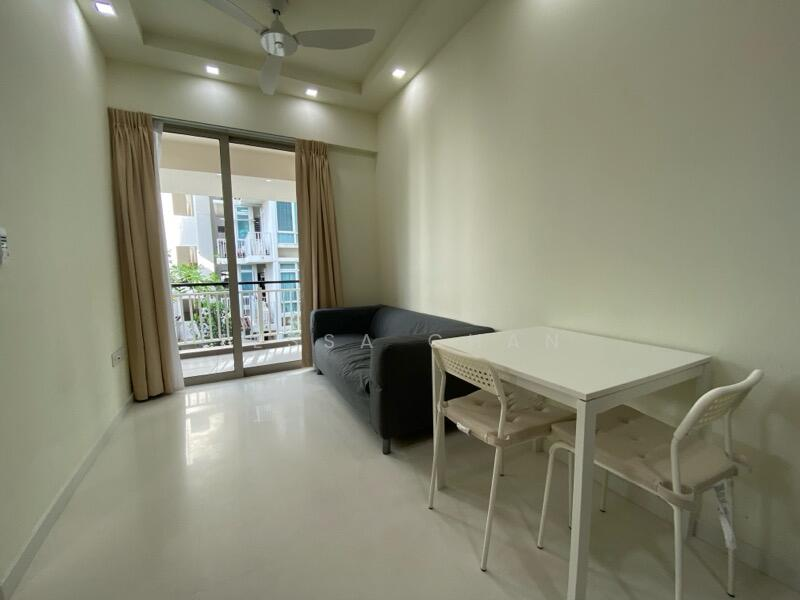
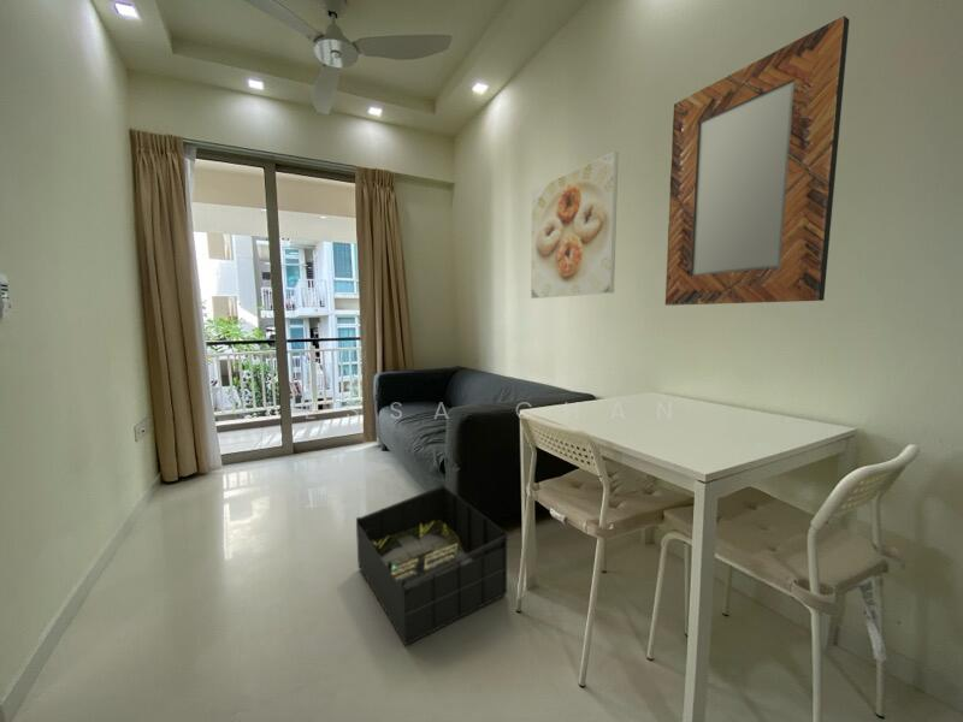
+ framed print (568, 236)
+ storage bin (427, 551)
+ home mirror (739, 189)
